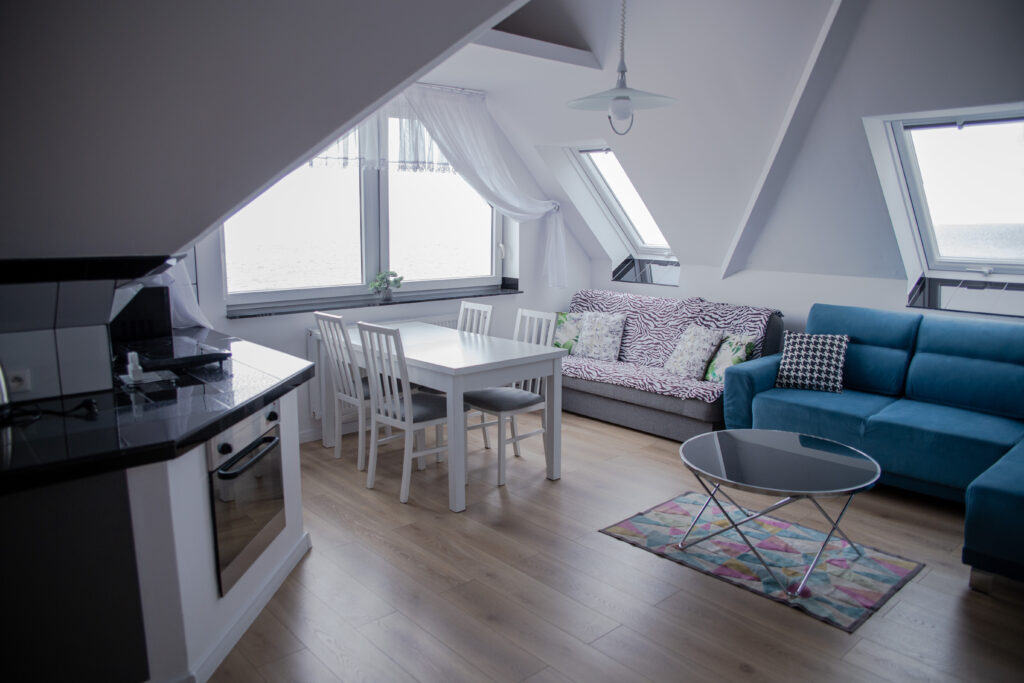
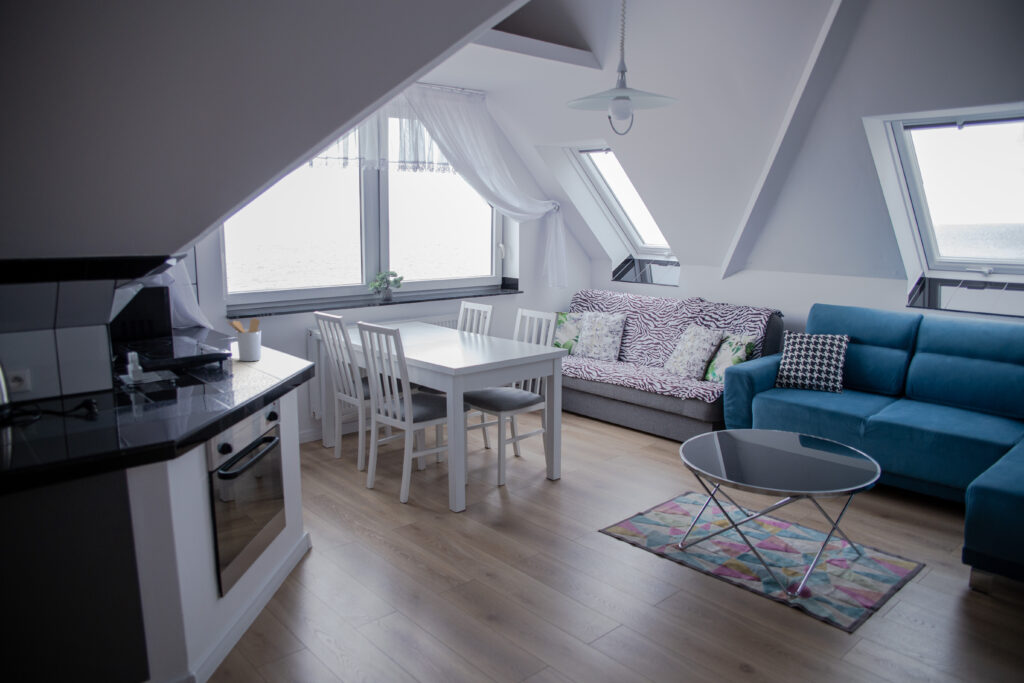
+ utensil holder (243, 338)
